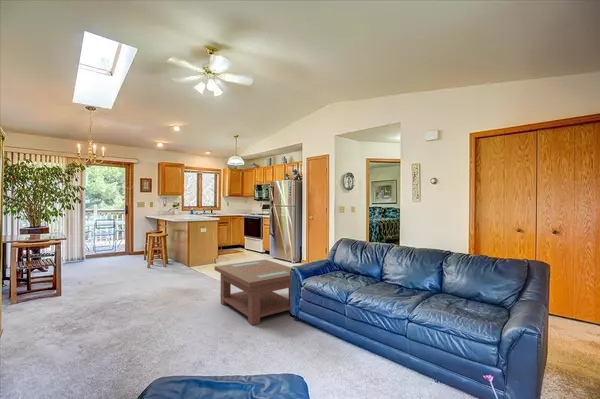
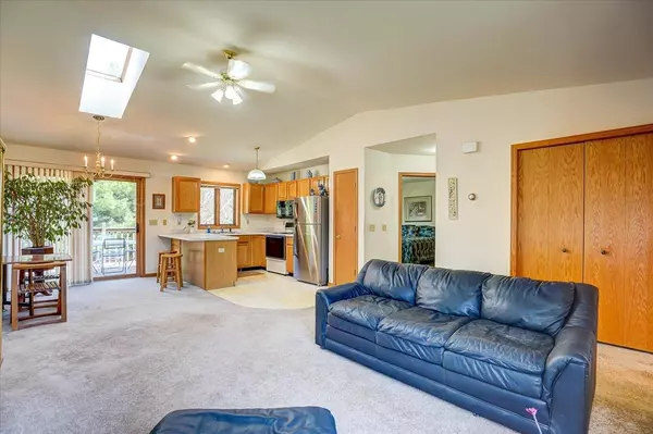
- coffee table (258, 288)
